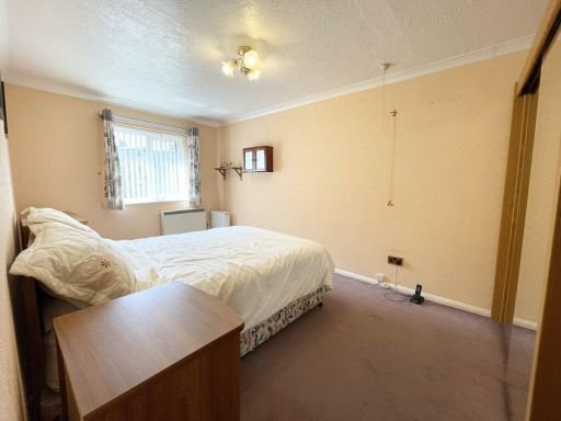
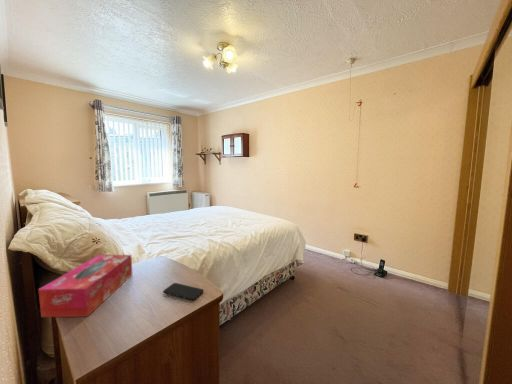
+ tissue box (93, 281)
+ smartphone (183, 291)
